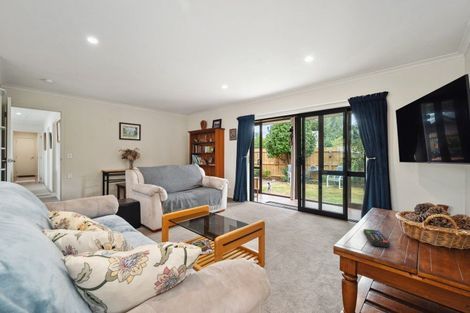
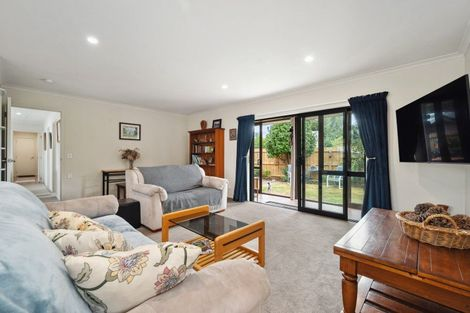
- remote control (375, 237)
